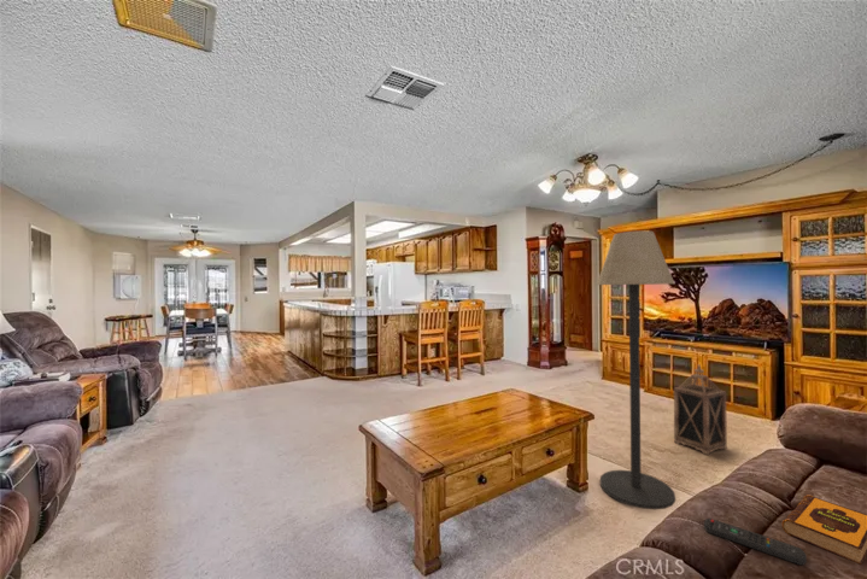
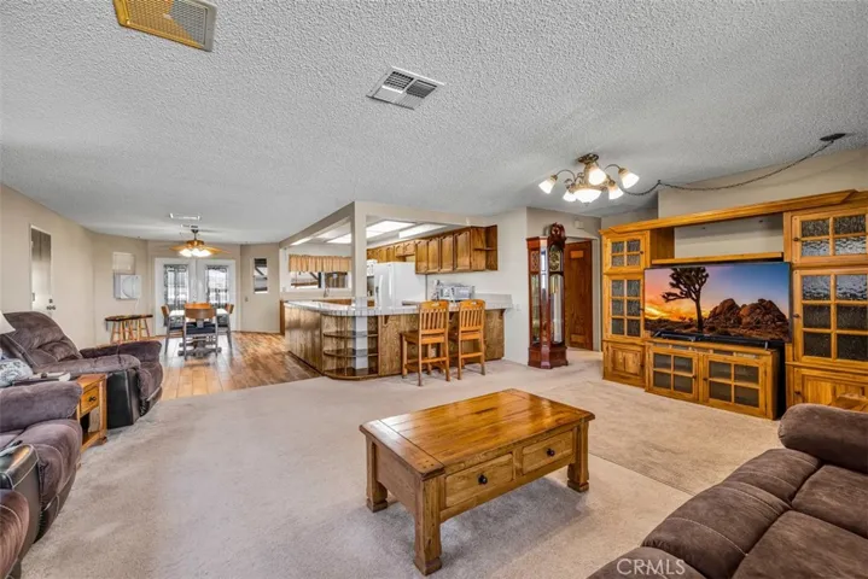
- floor lamp (634, 361)
- lantern (699, 404)
- remote control (751, 539)
- hardback book (828, 524)
